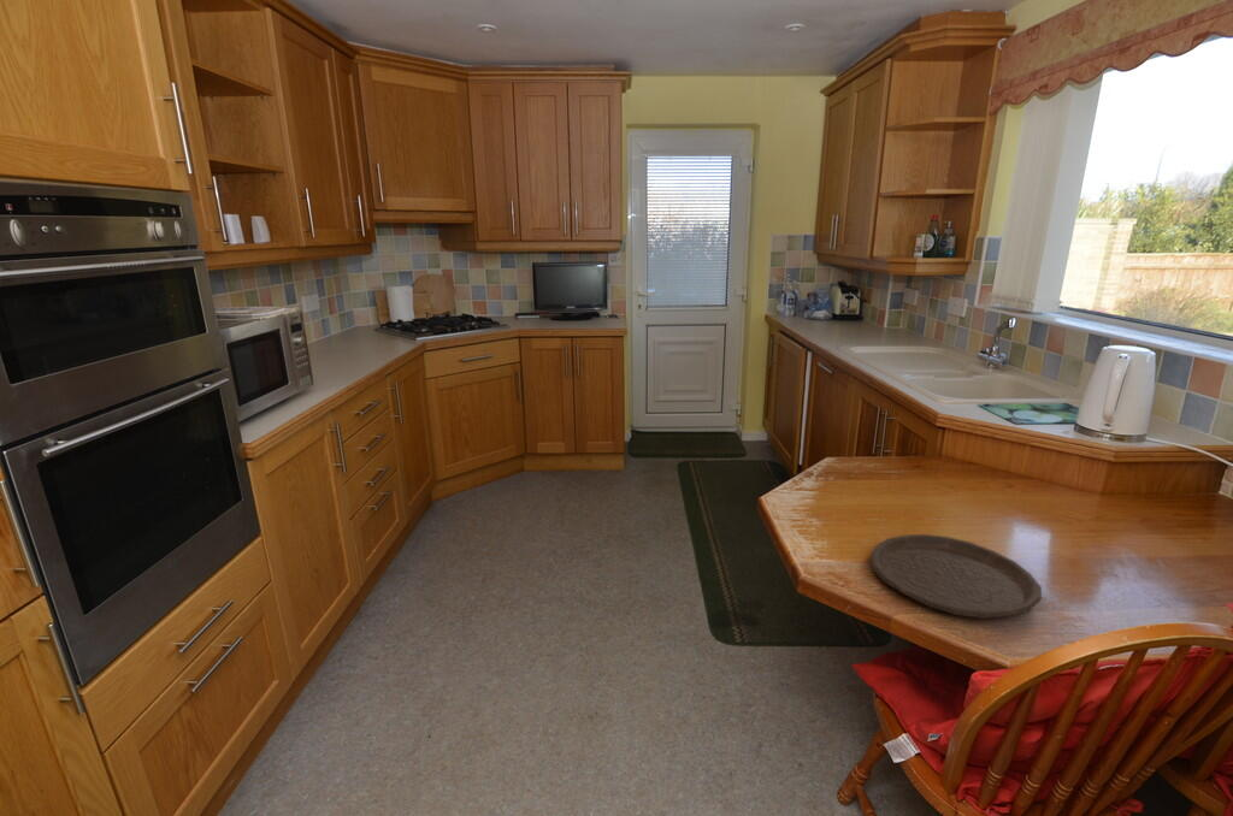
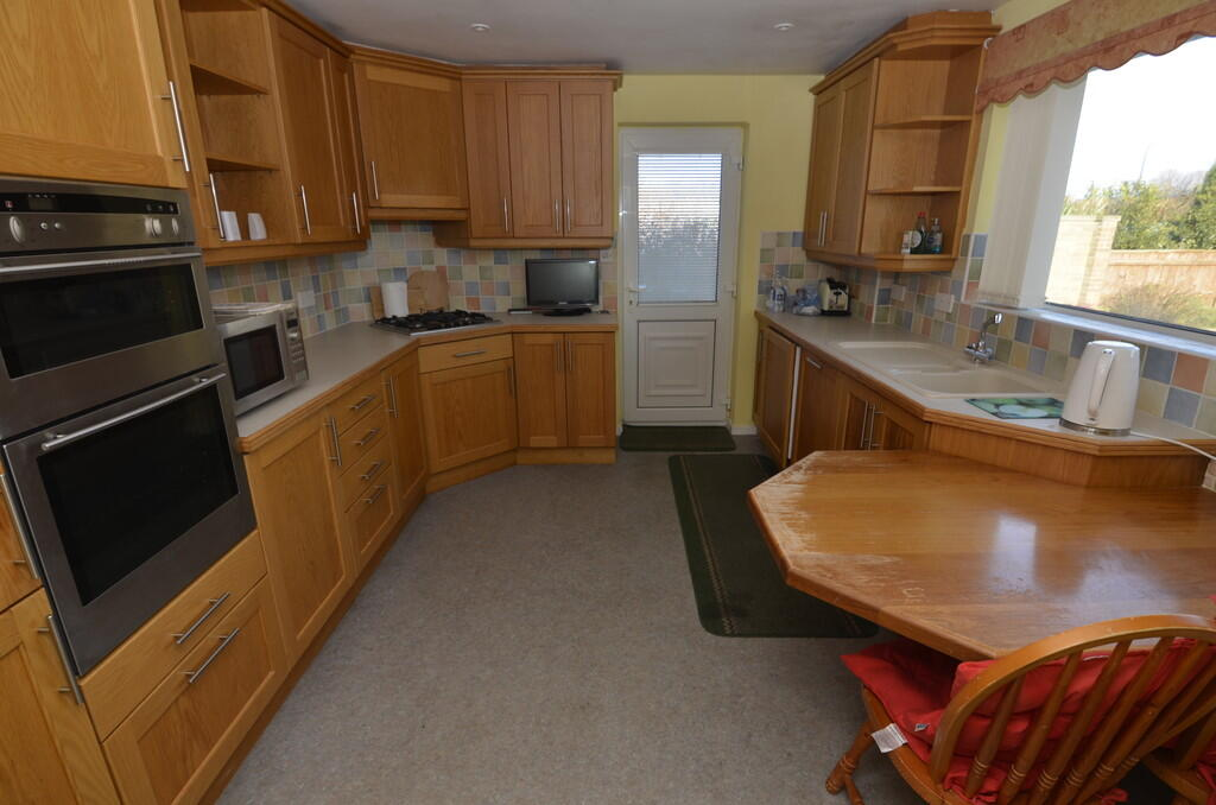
- plate (950, 573)
